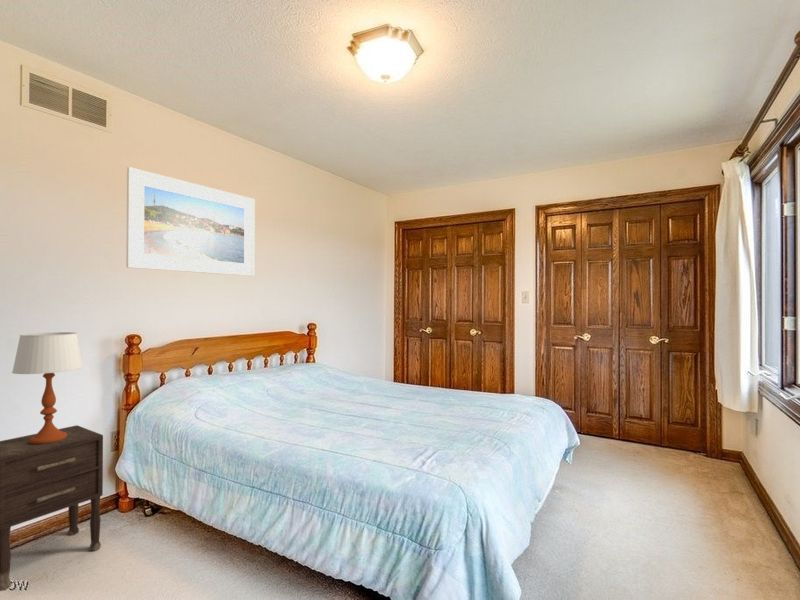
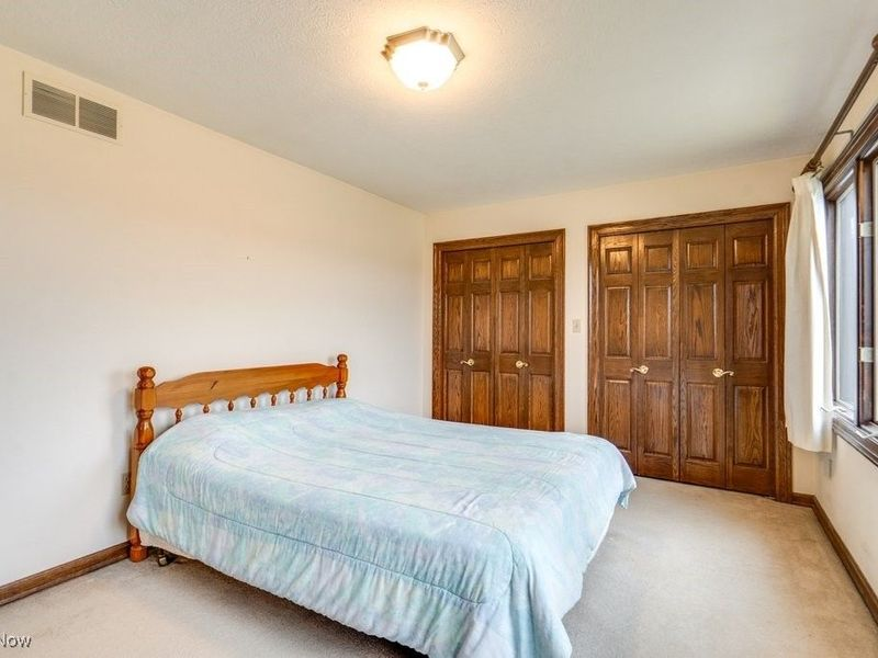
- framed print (199, 228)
- table lamp (48, 386)
- nightstand (43, 499)
